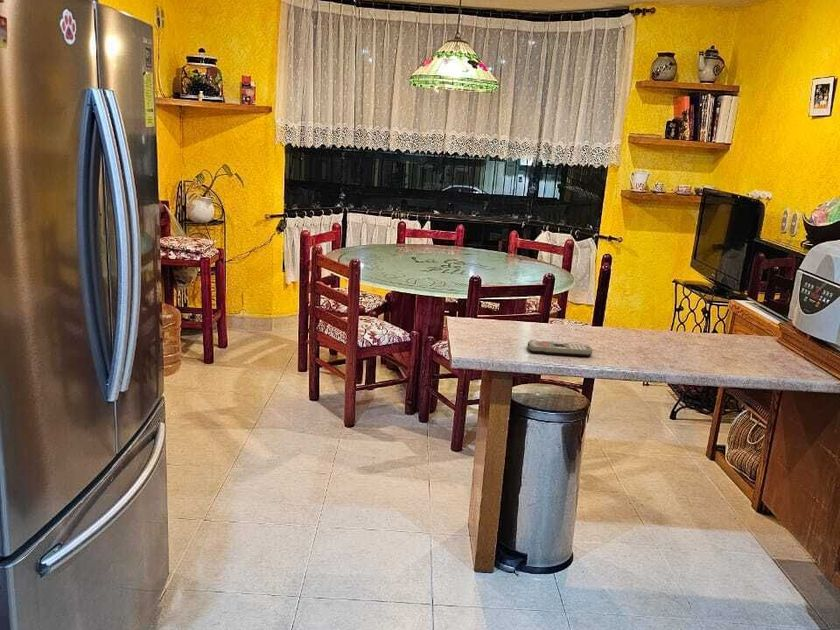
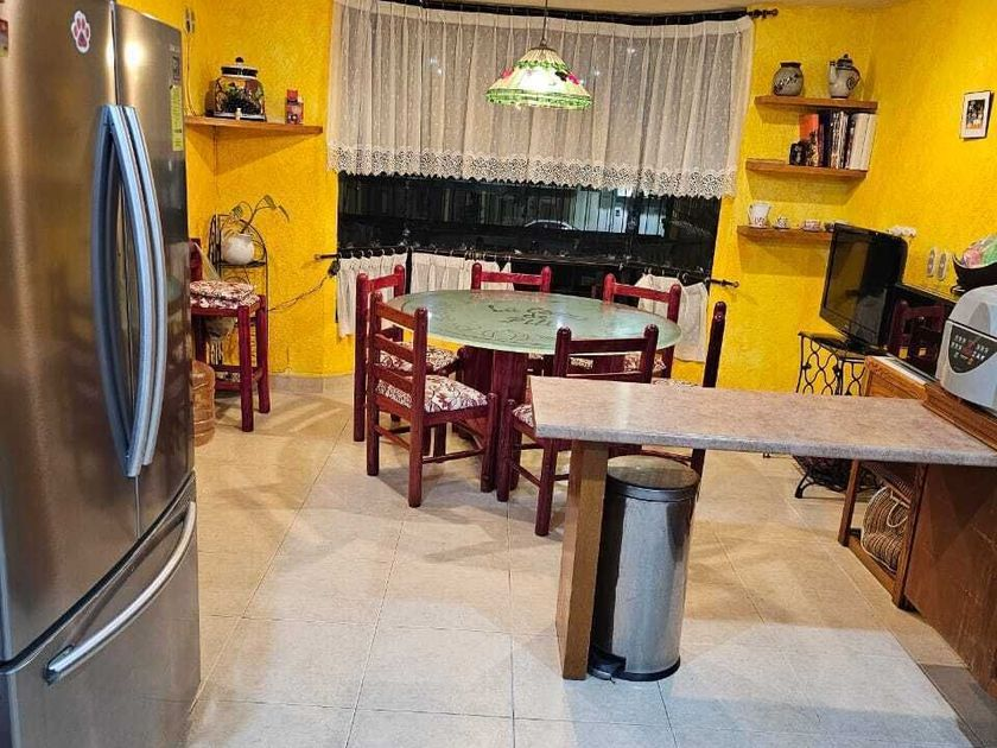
- remote control (559, 348)
